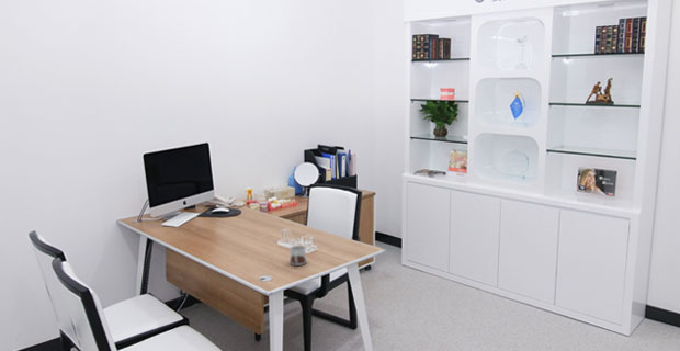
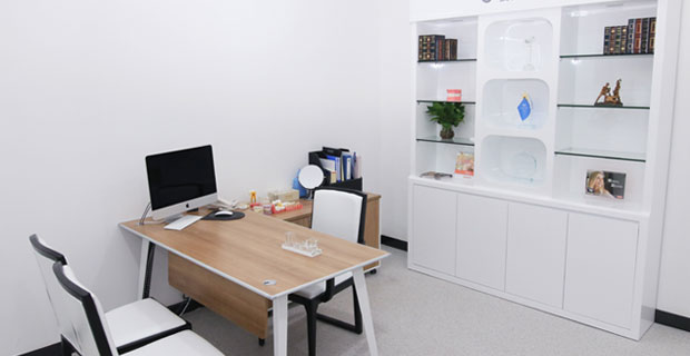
- mug (297, 256)
